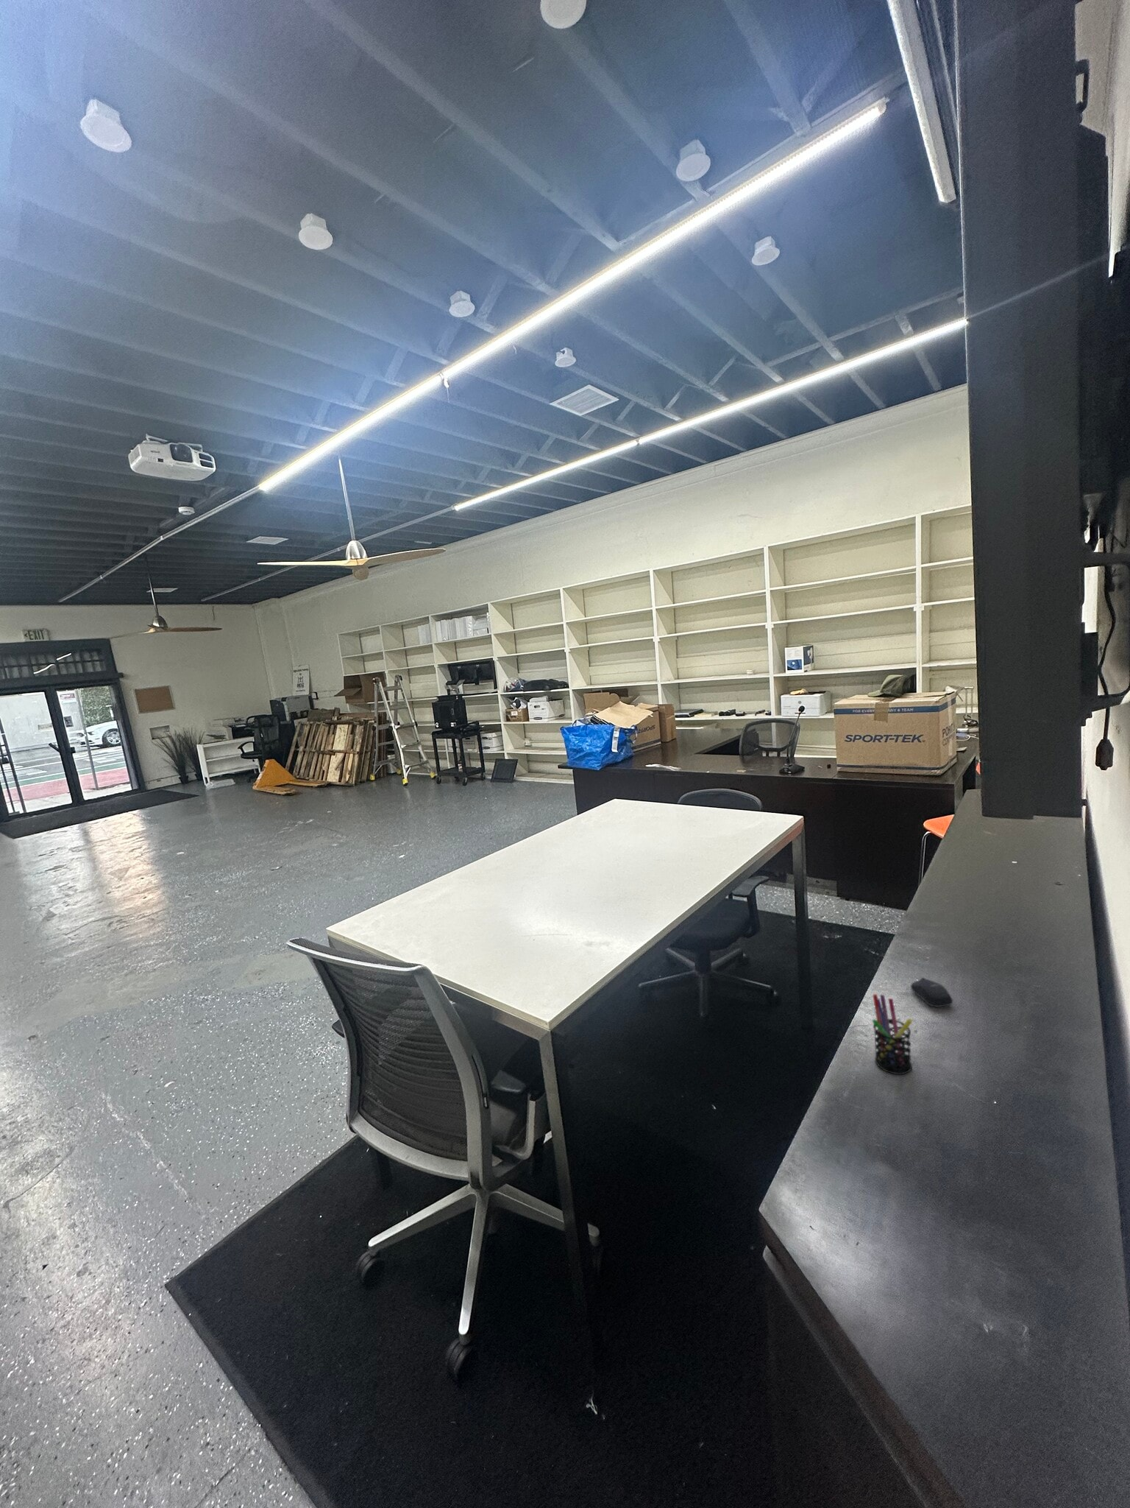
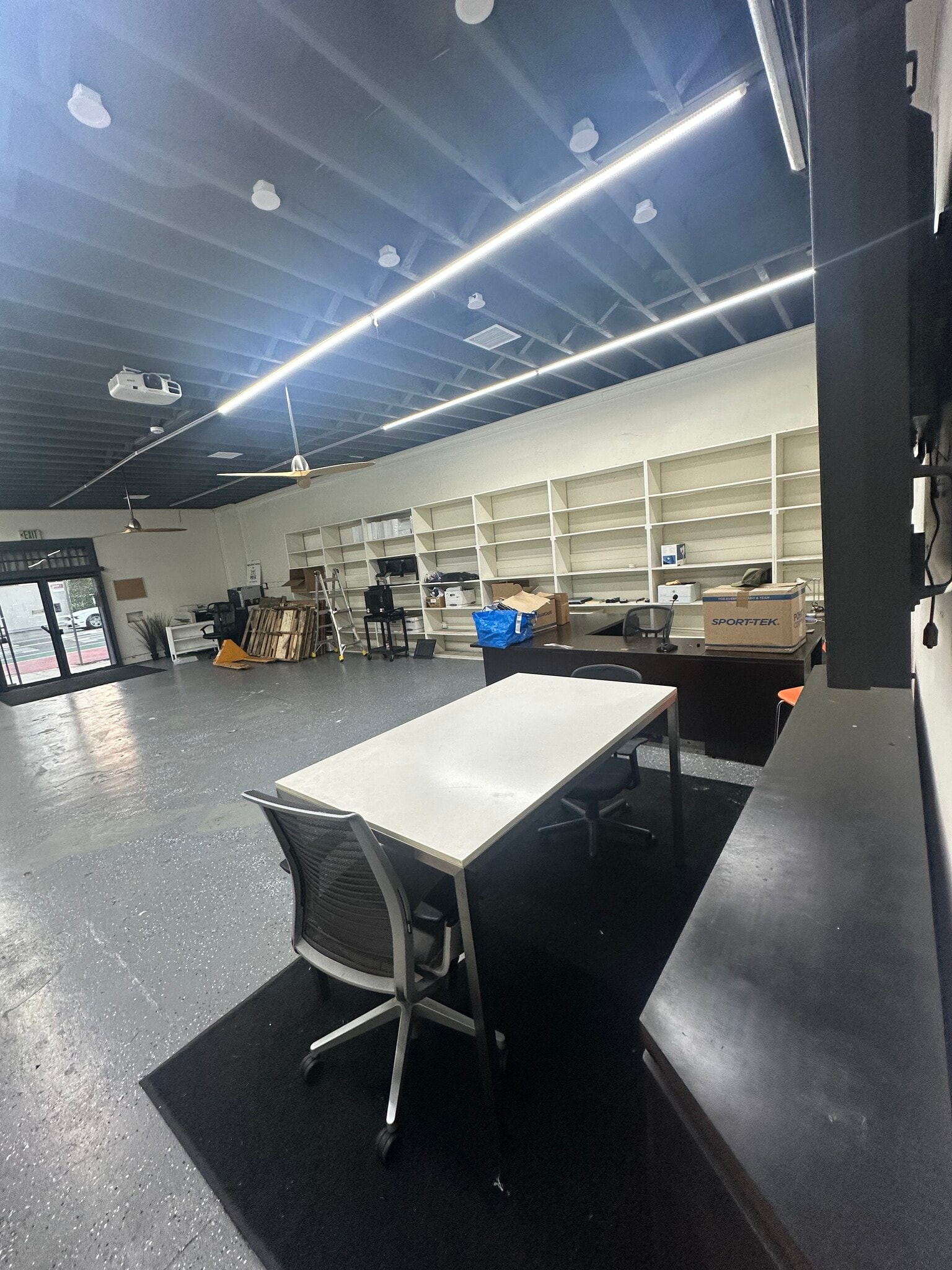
- computer mouse (932, 989)
- pen holder (887, 1033)
